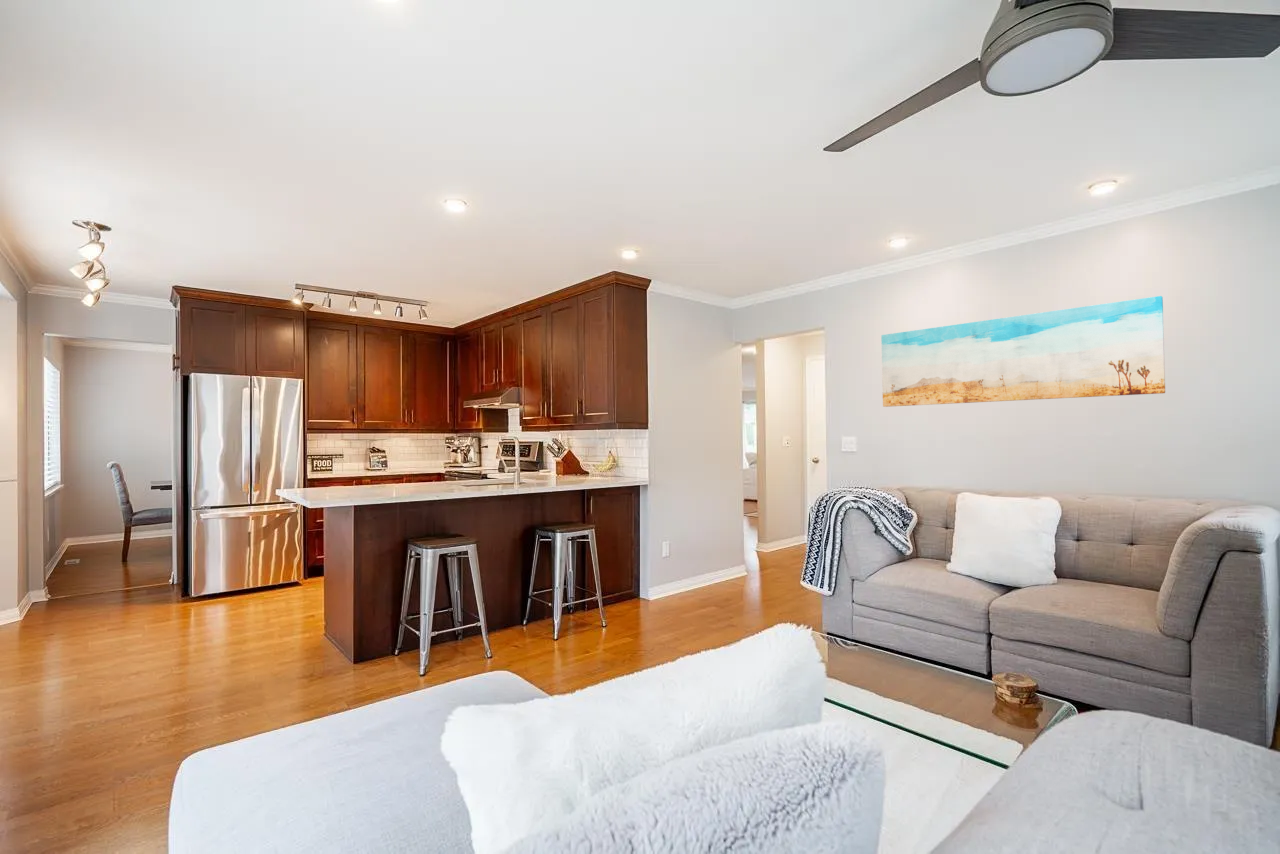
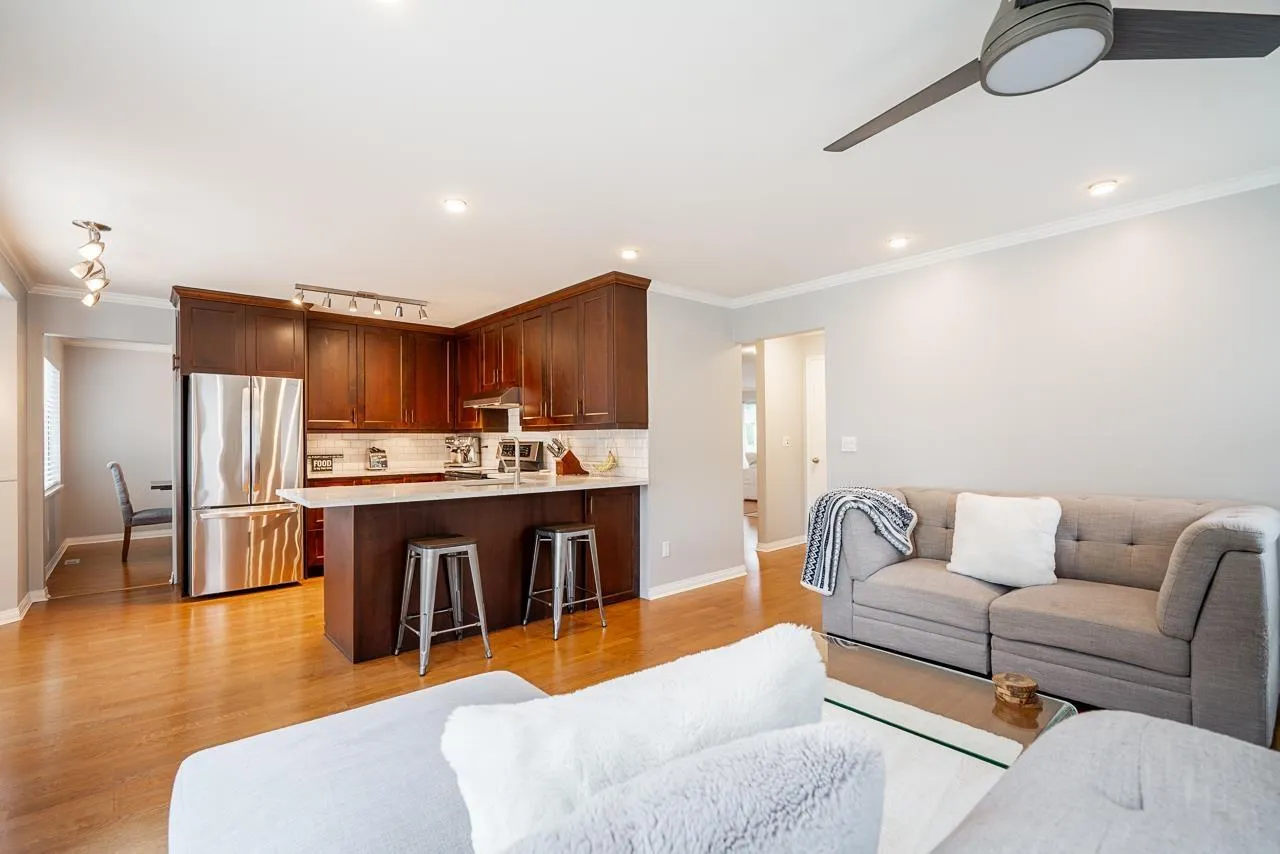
- wall art (1002, 359)
